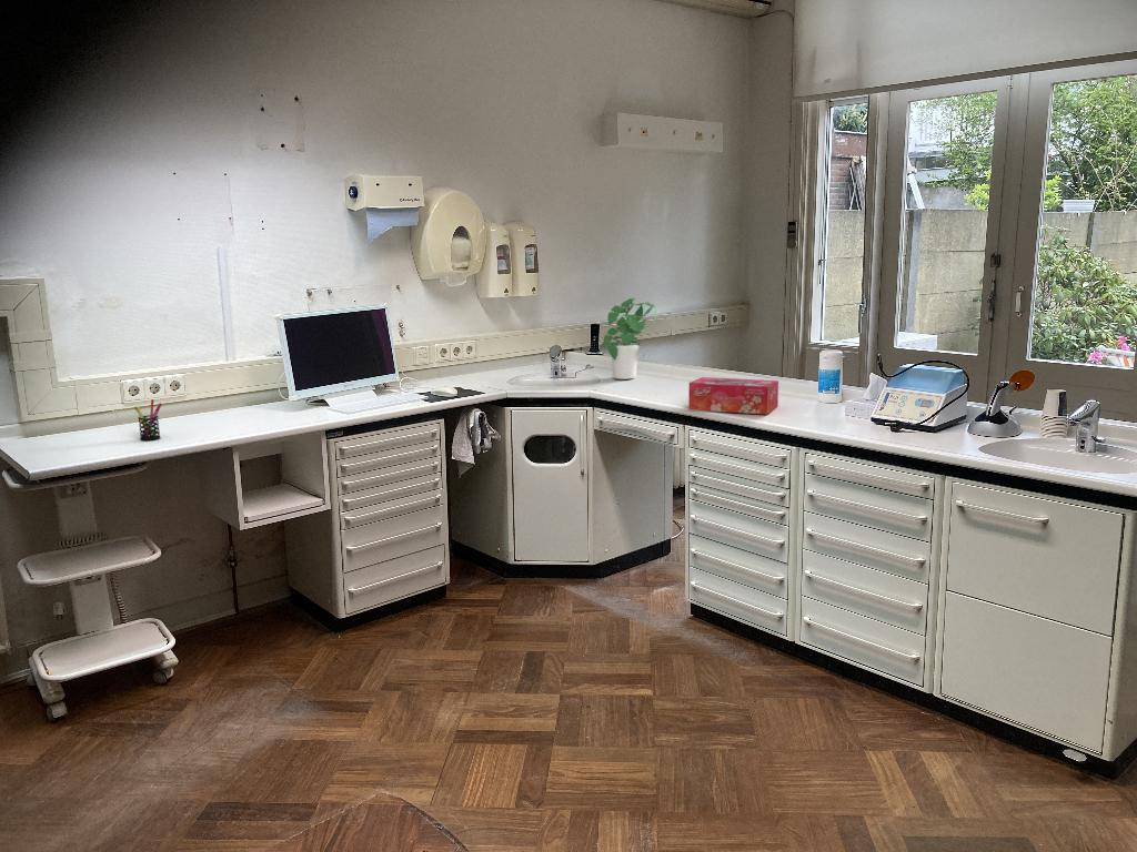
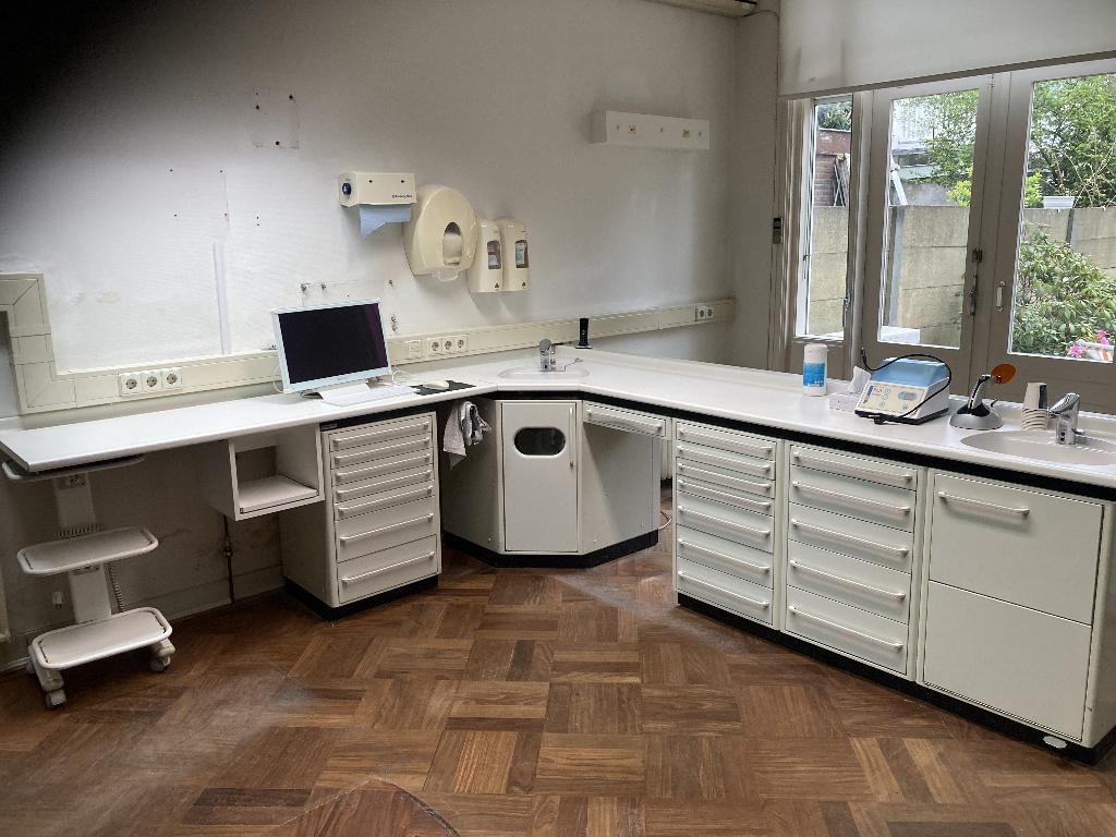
- potted plant (627, 337)
- pen holder (147, 419)
- tissue box (733, 395)
